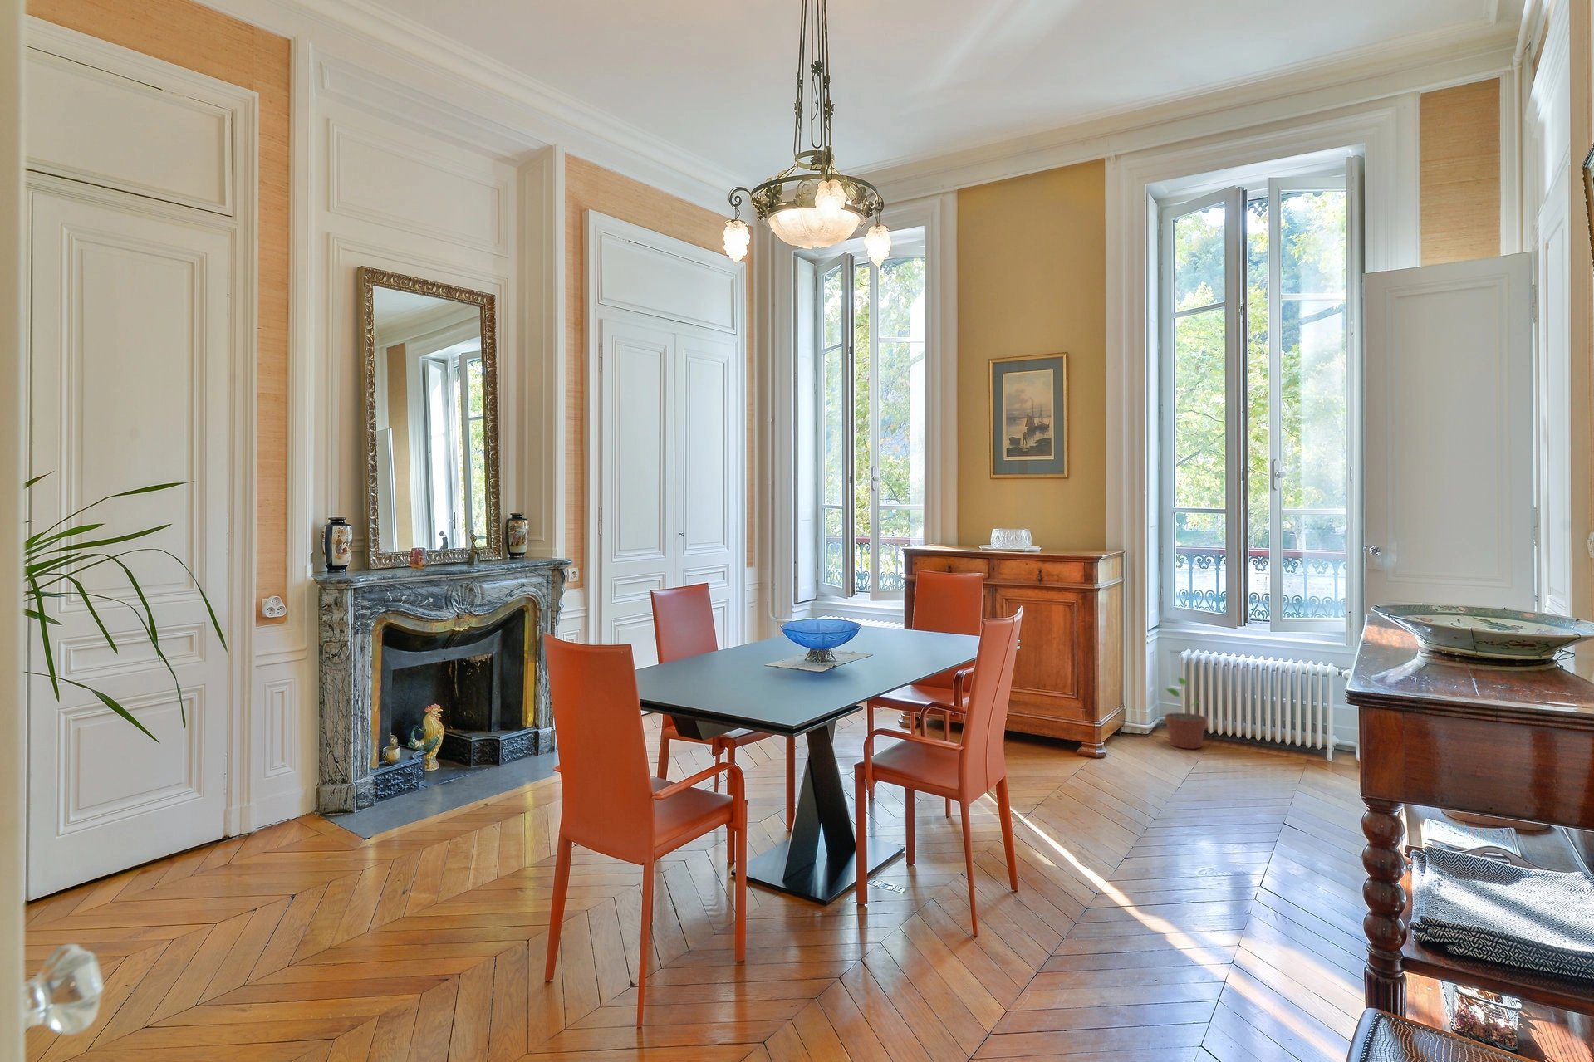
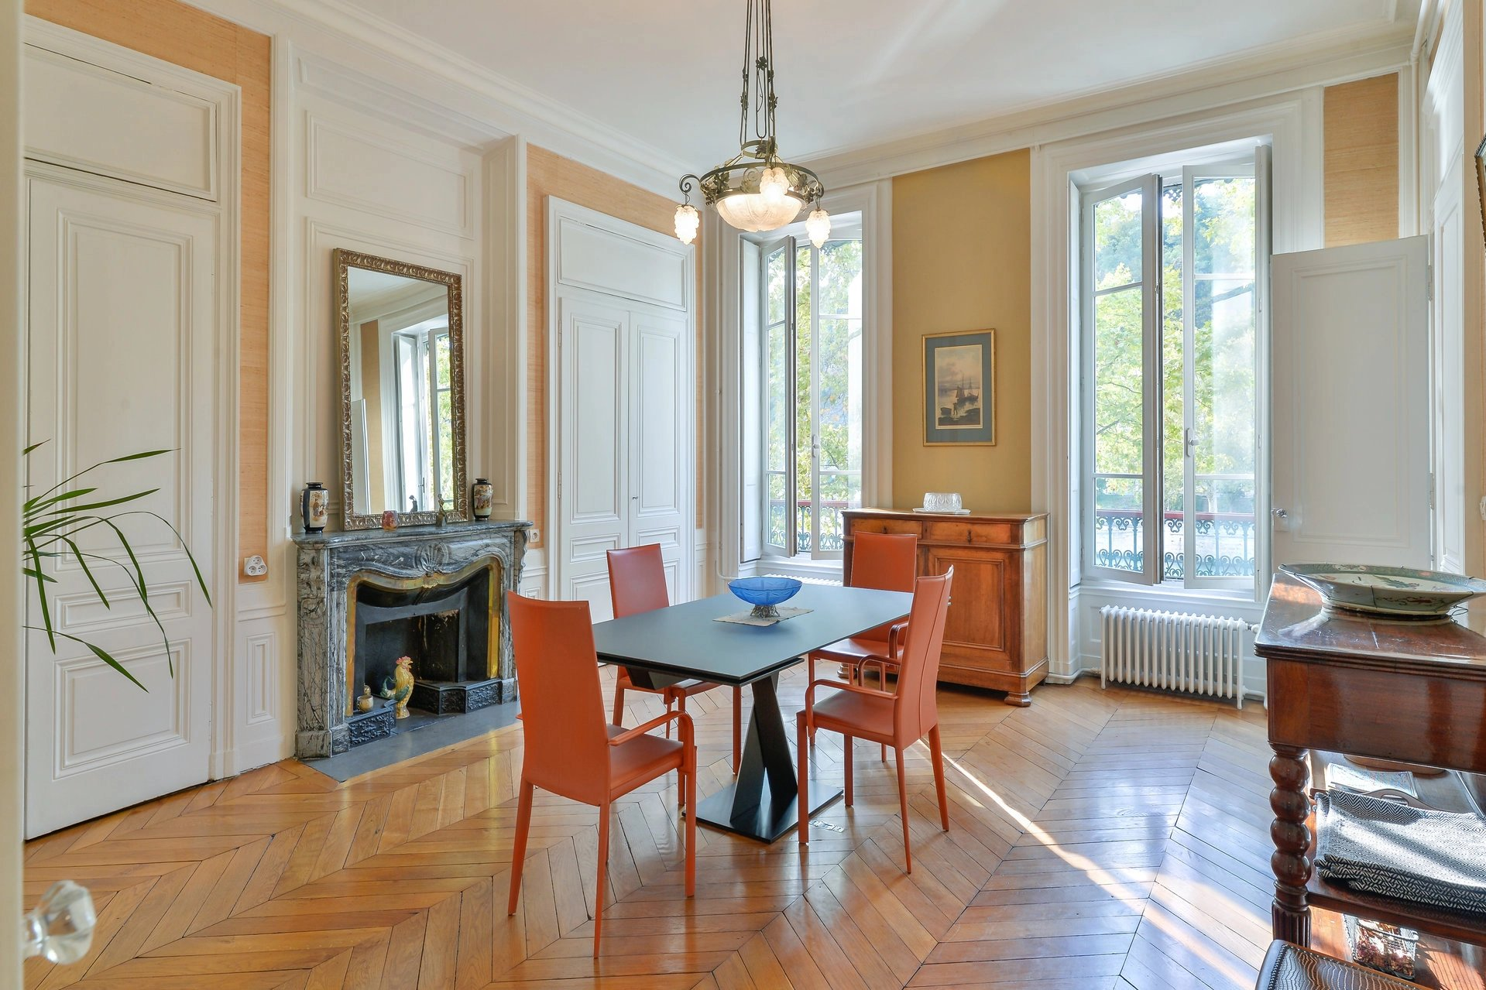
- potted plant (1185, 712)
